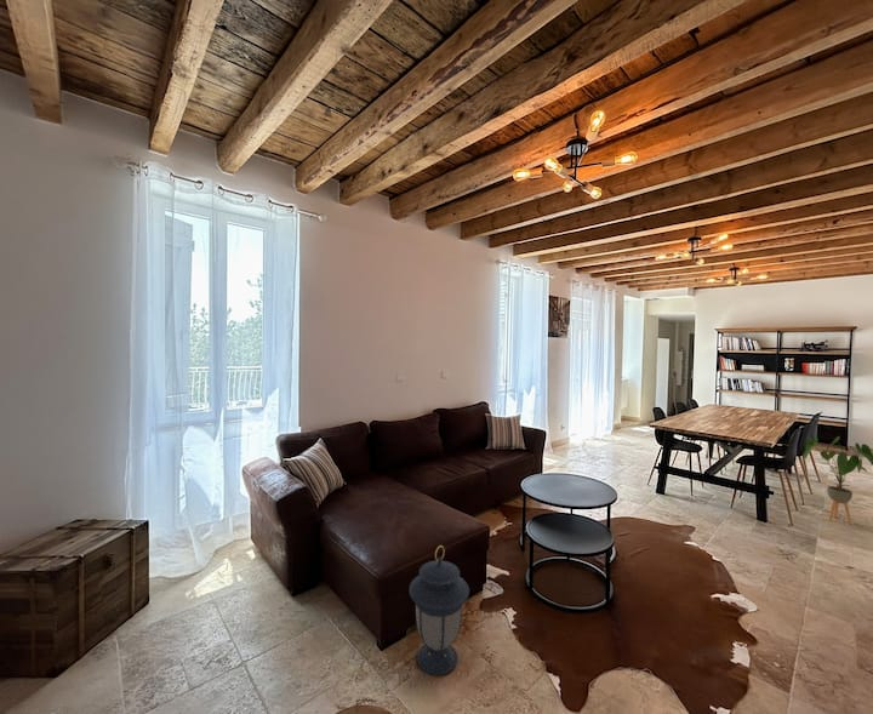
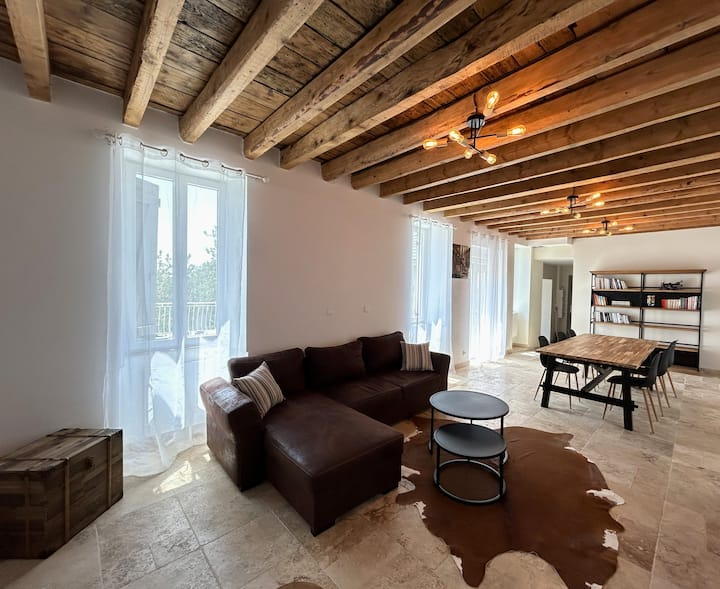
- lantern (438, 601)
- house plant (843, 480)
